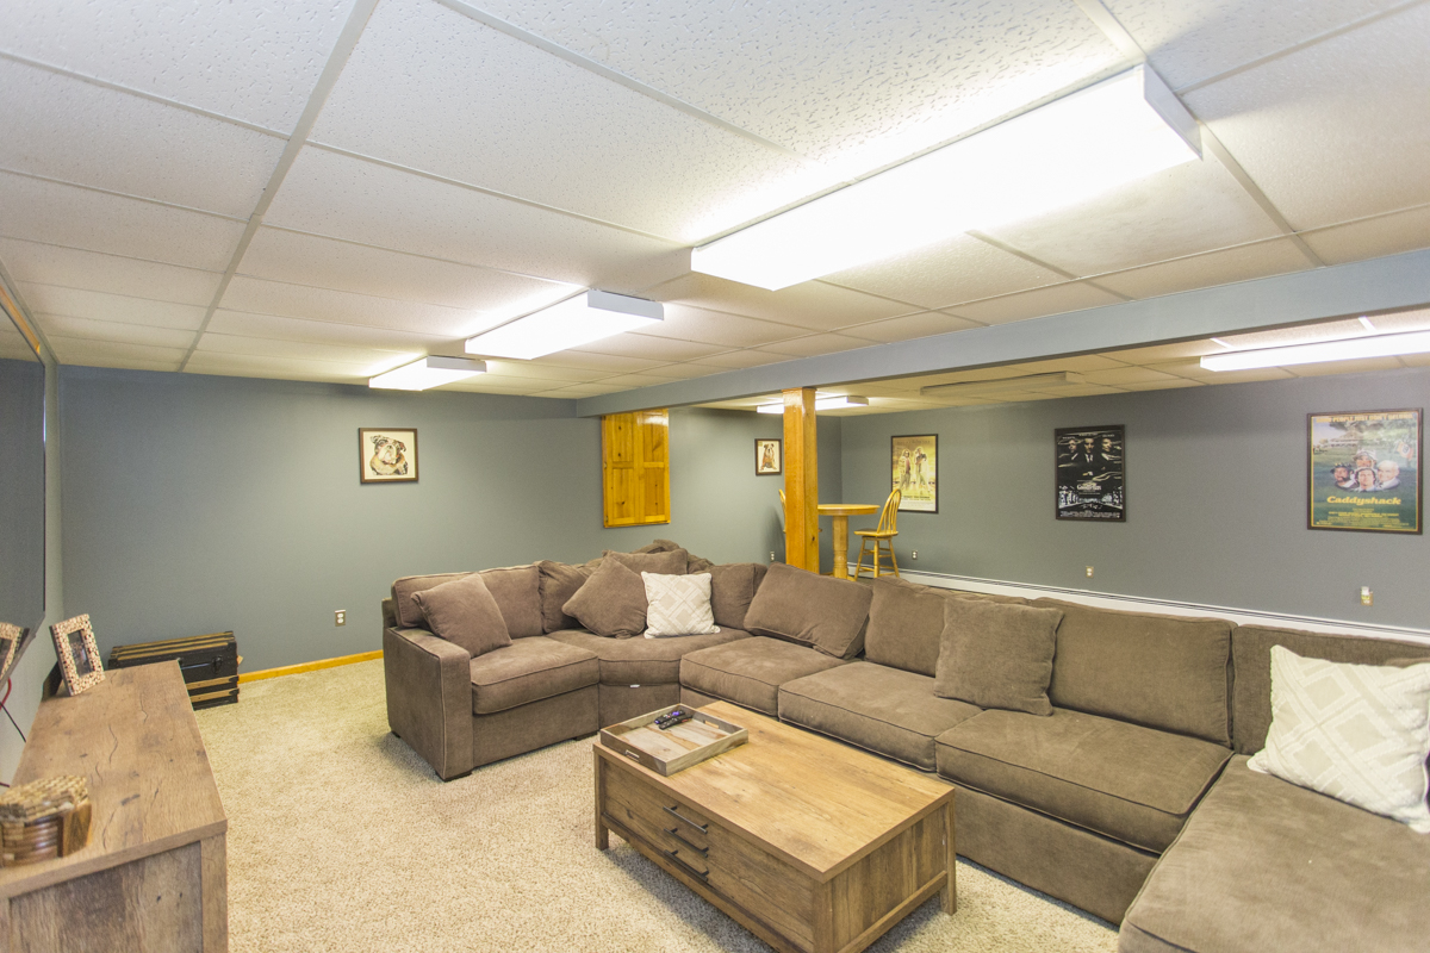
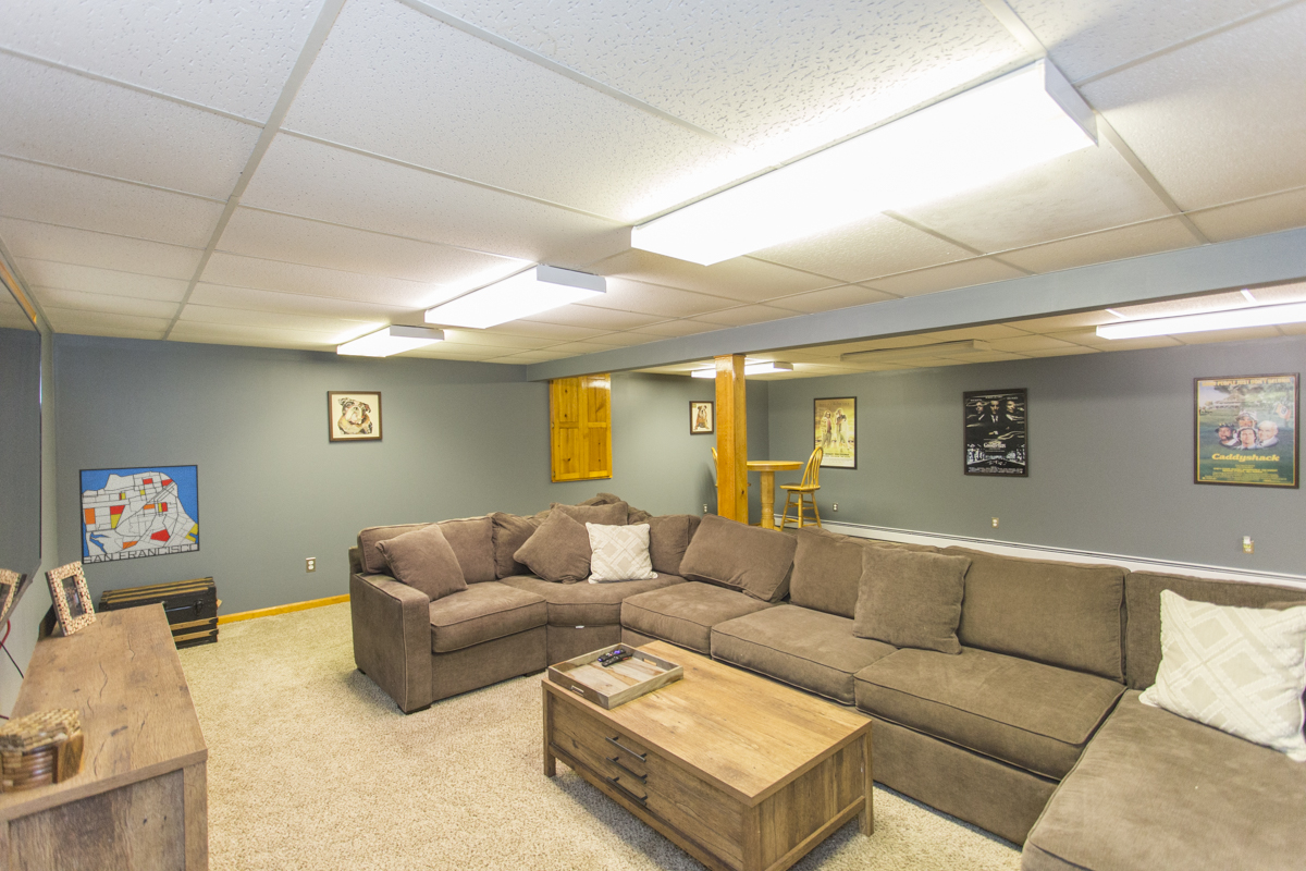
+ wall art (141, 512)
